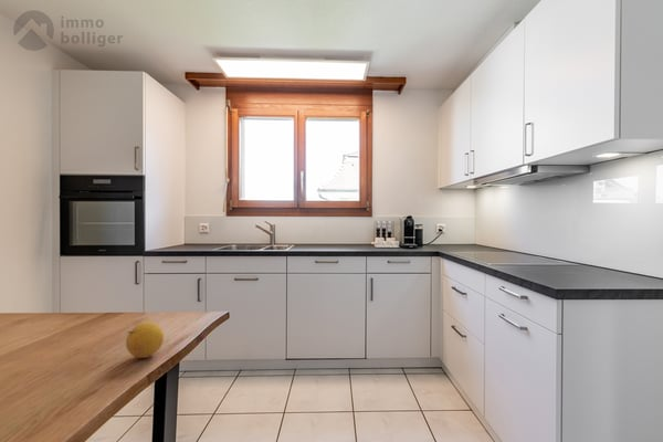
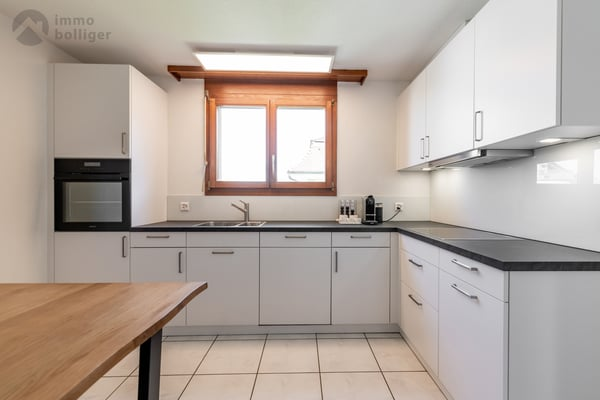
- fruit (145, 339)
